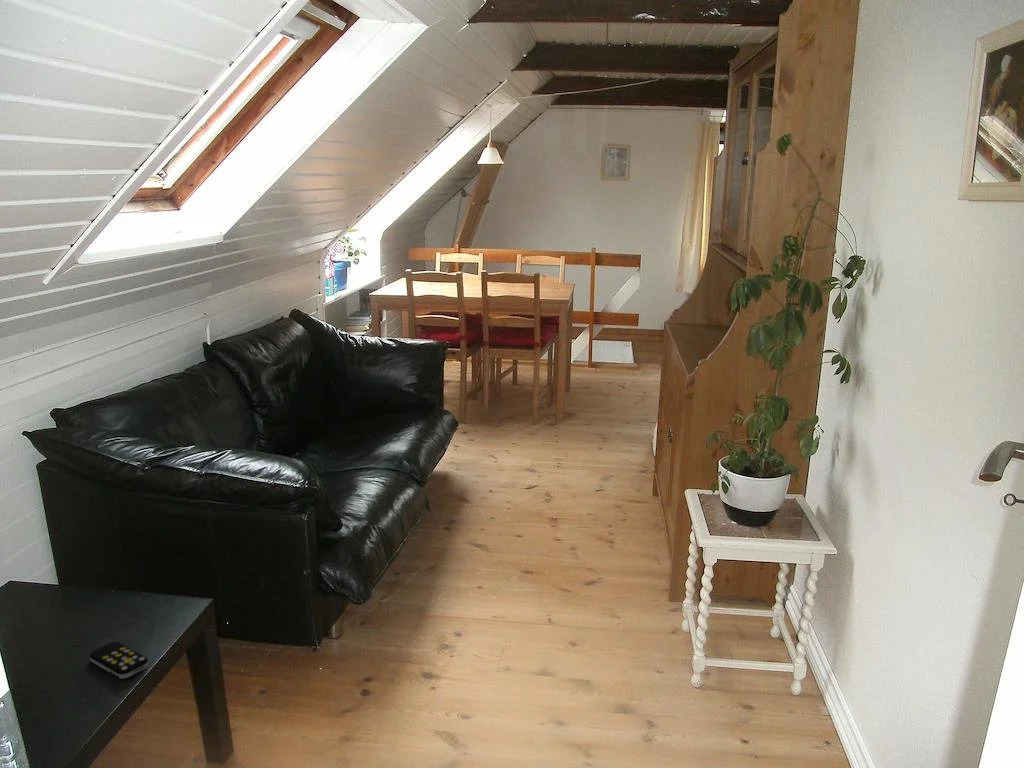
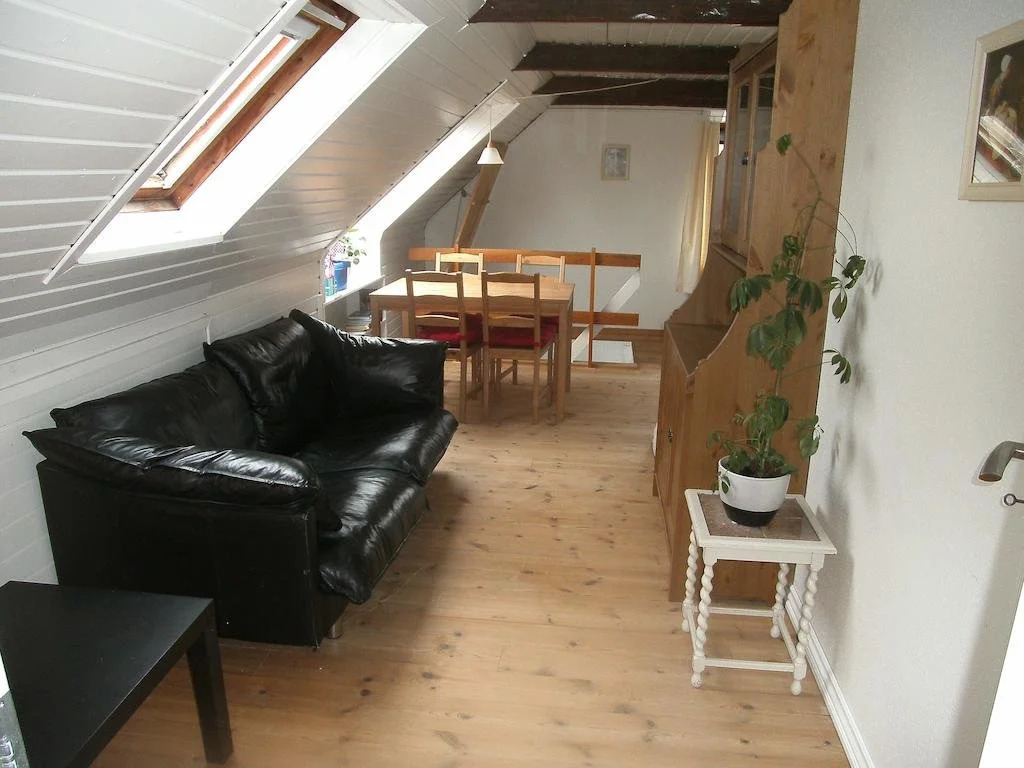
- remote control (118, 659)
